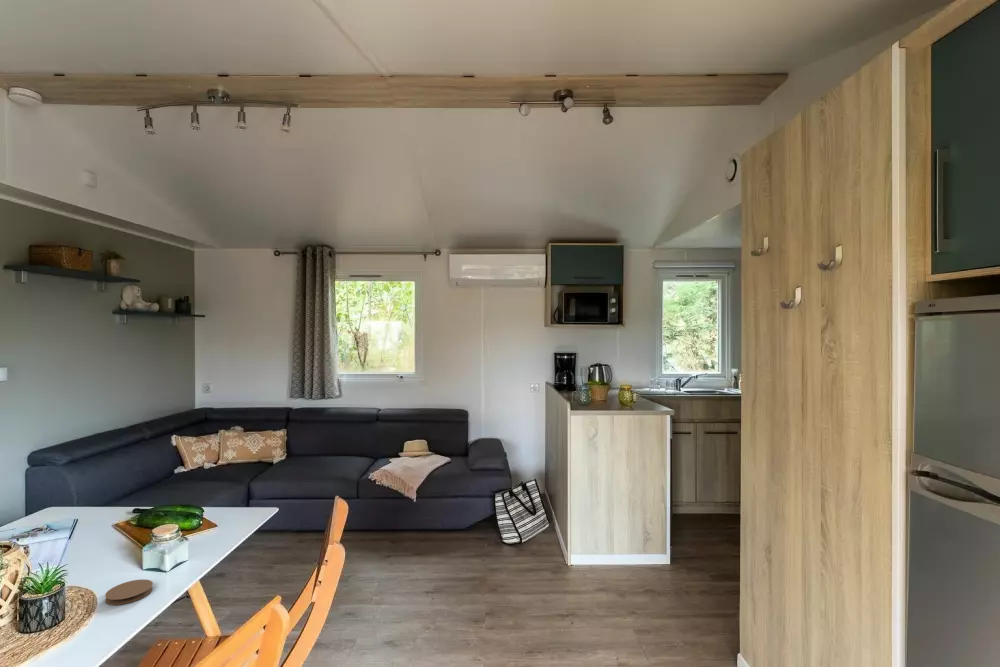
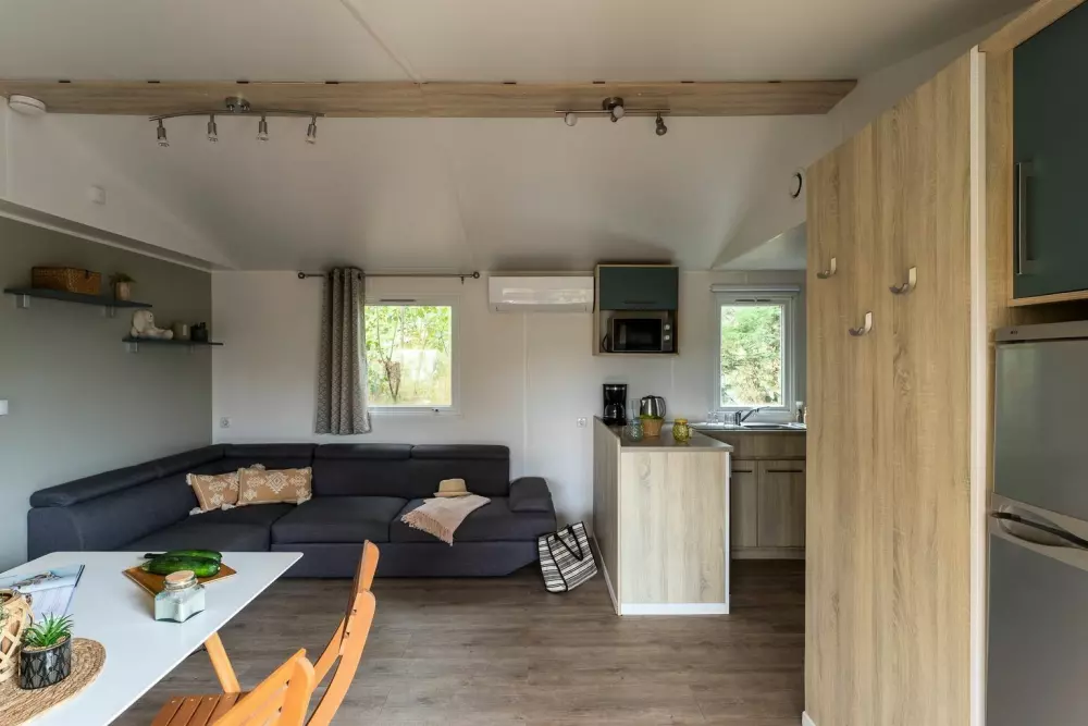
- coaster (129, 591)
